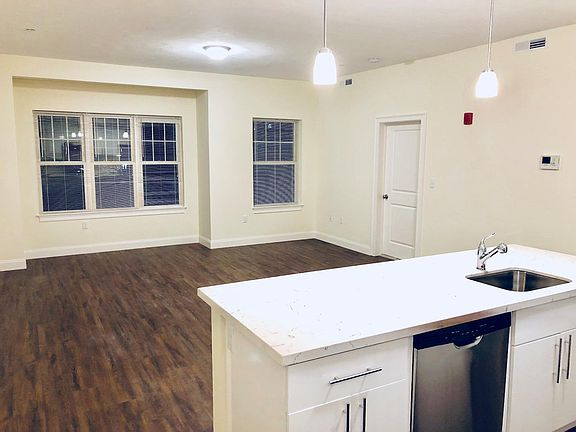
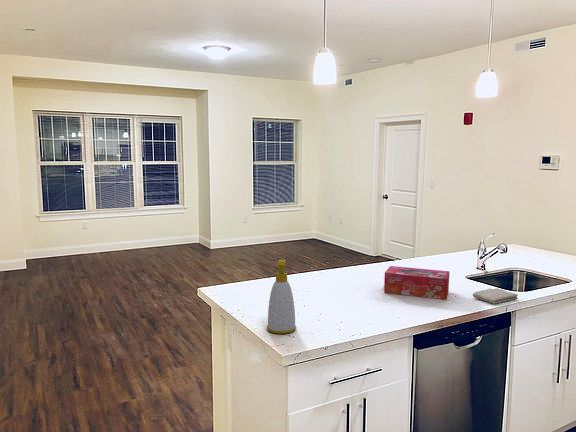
+ tissue box (416, 281)
+ washcloth (495, 295)
+ soap bottle (281, 295)
